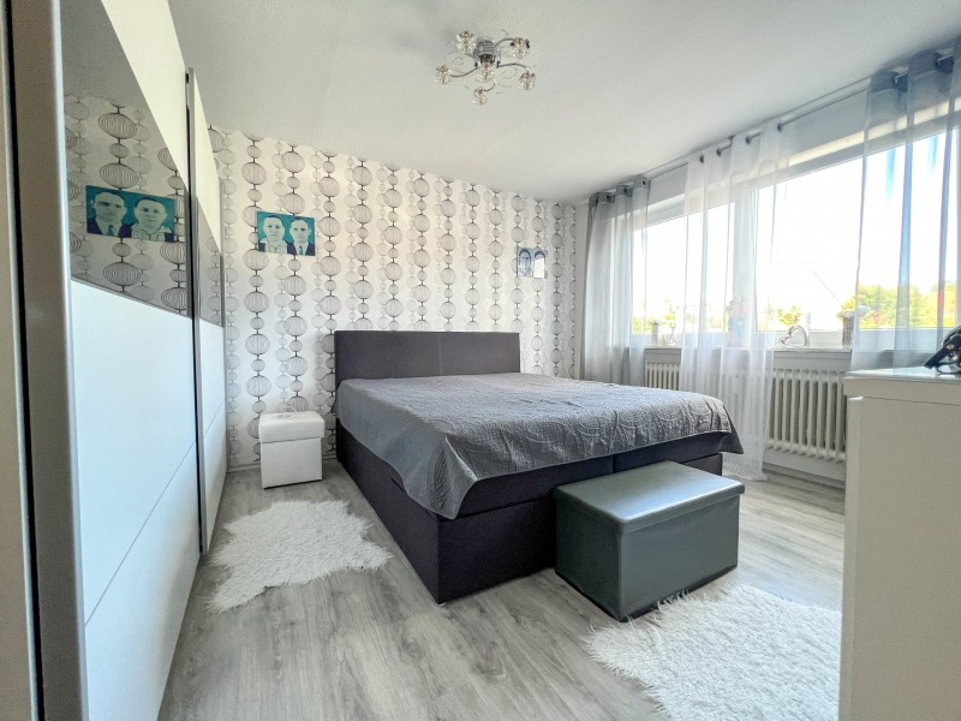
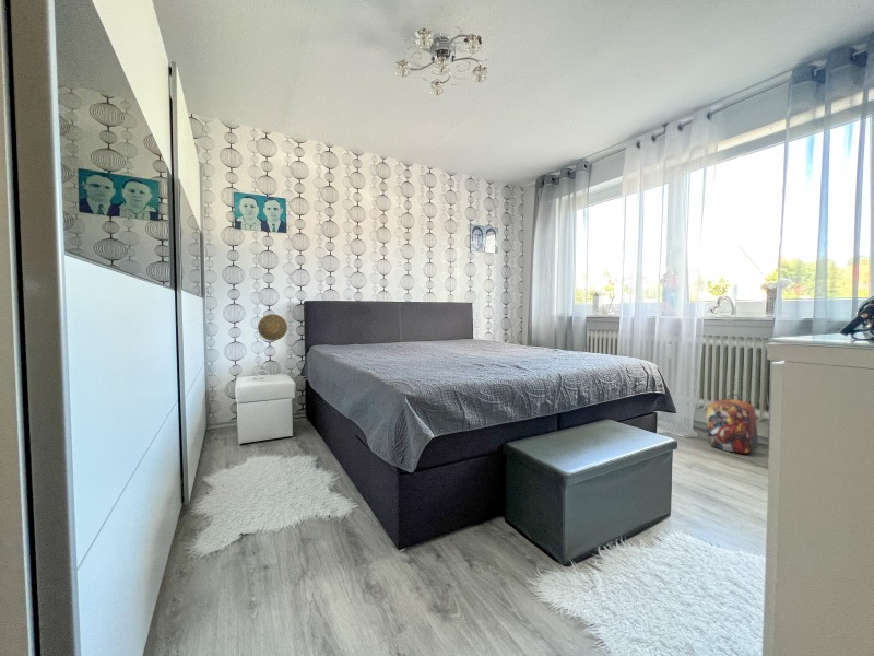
+ backpack (732, 422)
+ decorative plate (272, 327)
